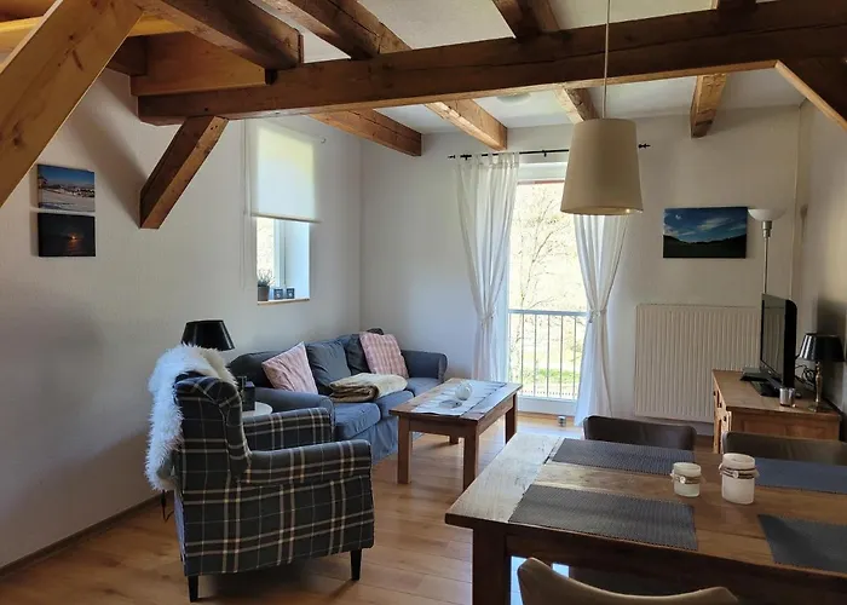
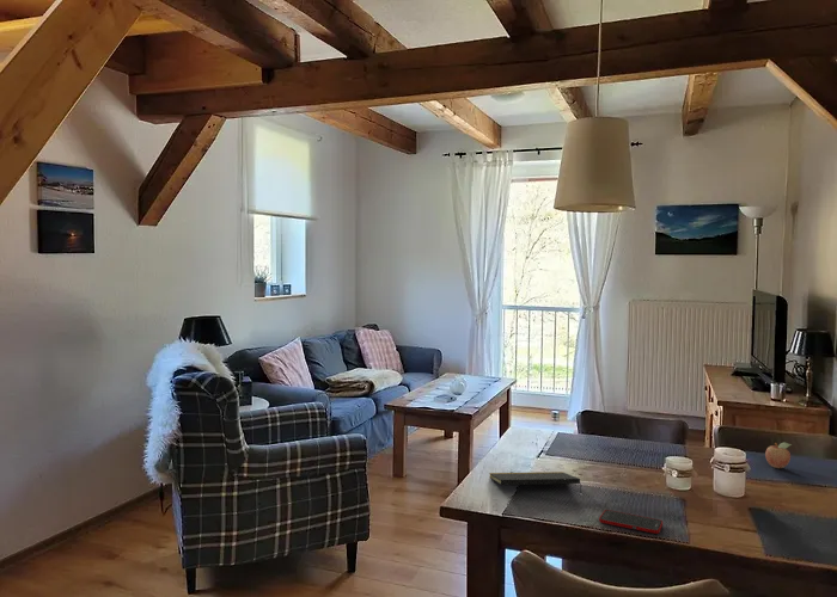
+ fruit (777, 454)
+ notepad (532, 478)
+ cell phone (630, 521)
